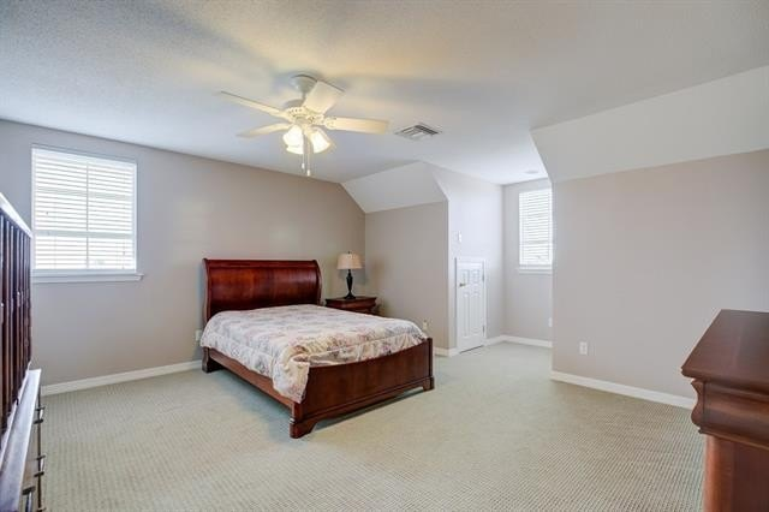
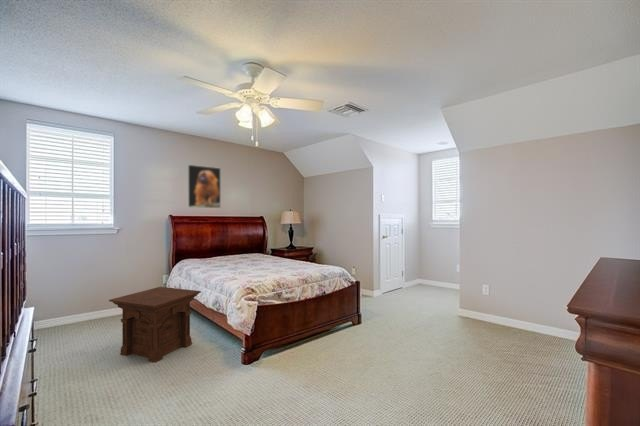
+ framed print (204, 187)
+ side table (157, 322)
